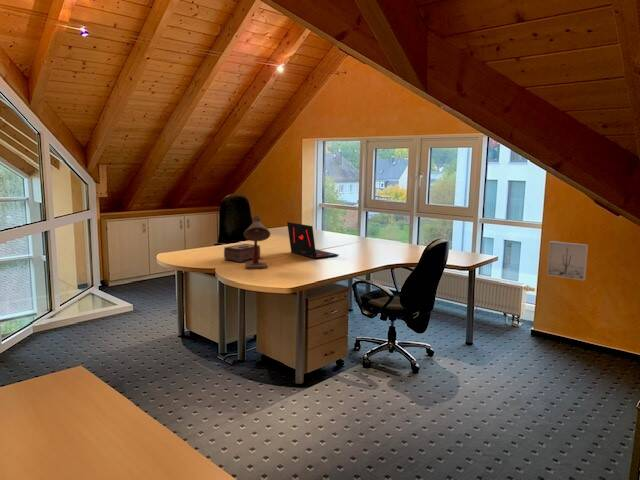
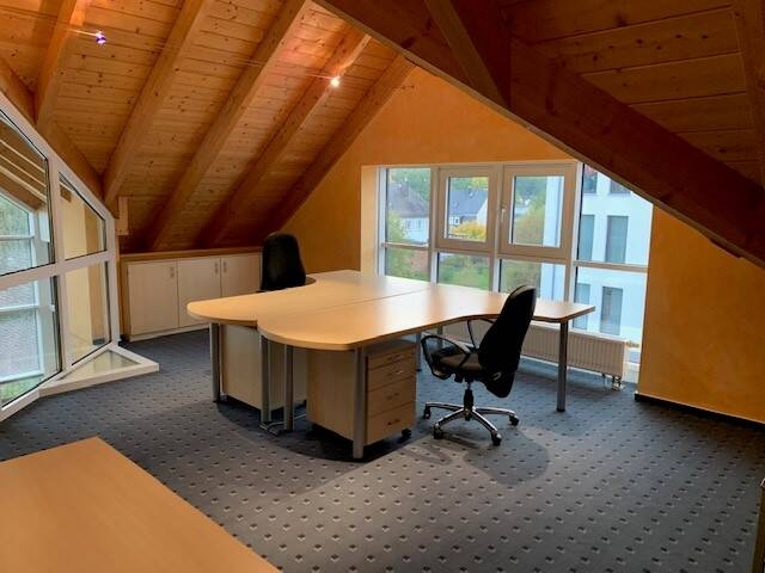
- desk lamp (256, 242)
- laptop (312, 238)
- wall art (567, 260)
- tissue box (242, 252)
